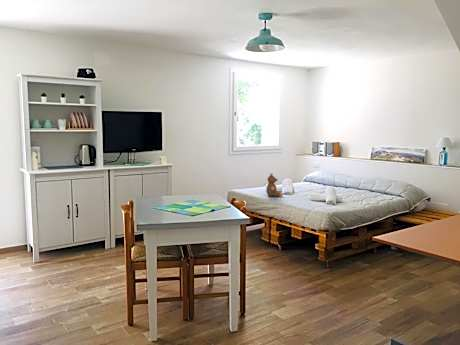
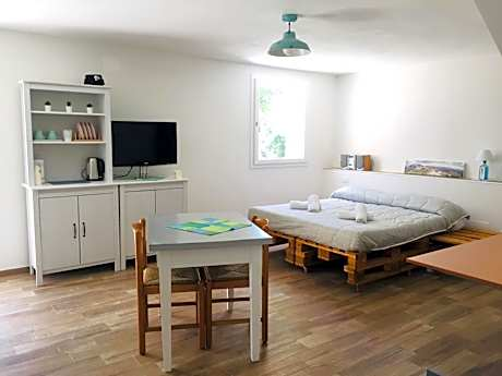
- teddy bear (274, 184)
